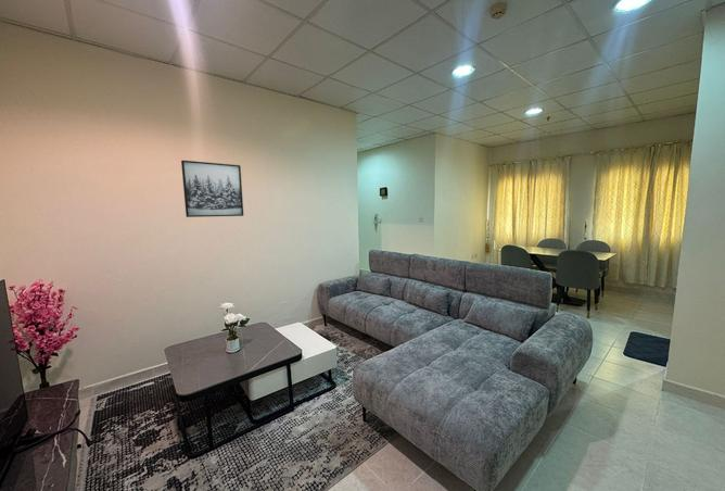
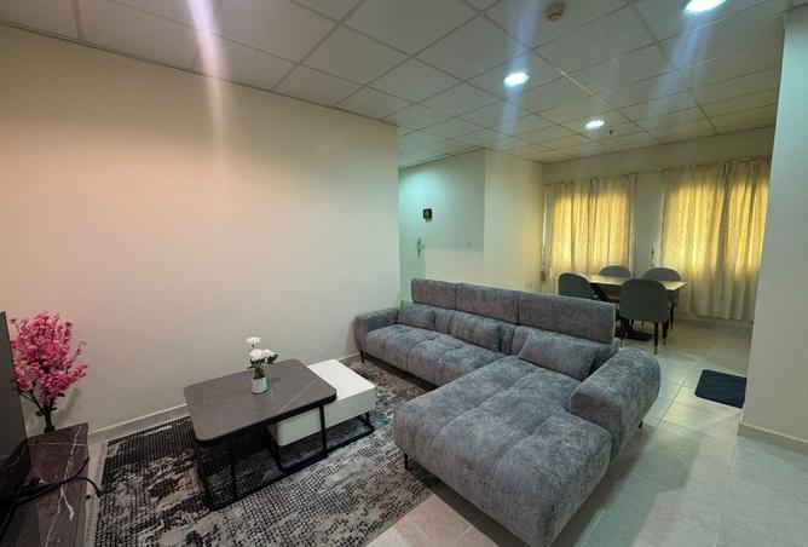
- wall art (214, 189)
